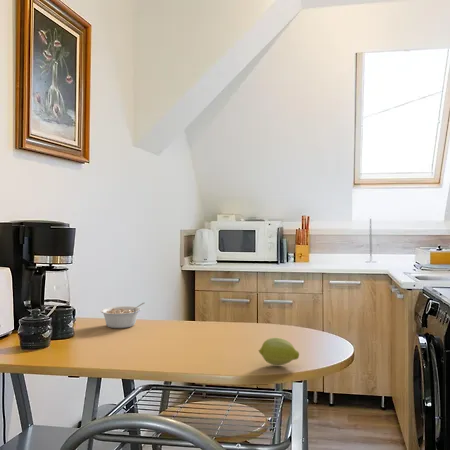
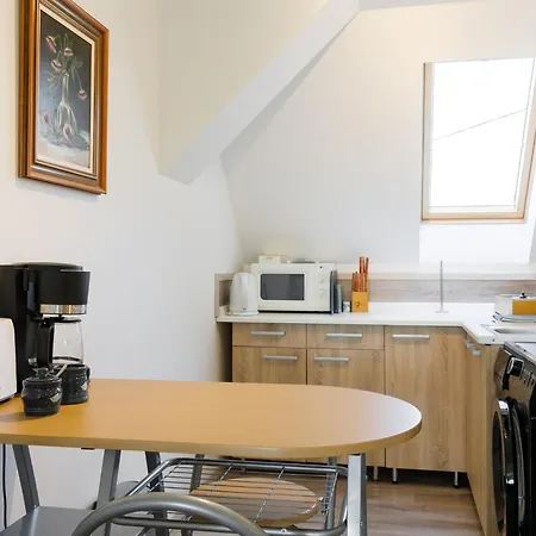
- legume (121, 315)
- fruit (278, 351)
